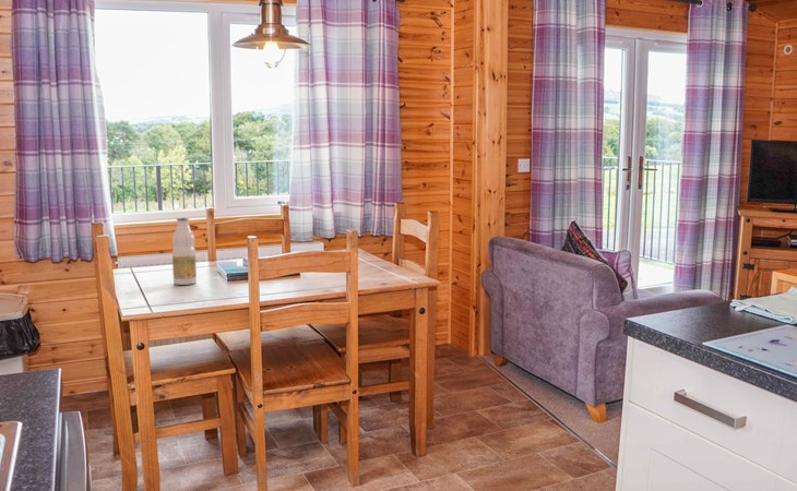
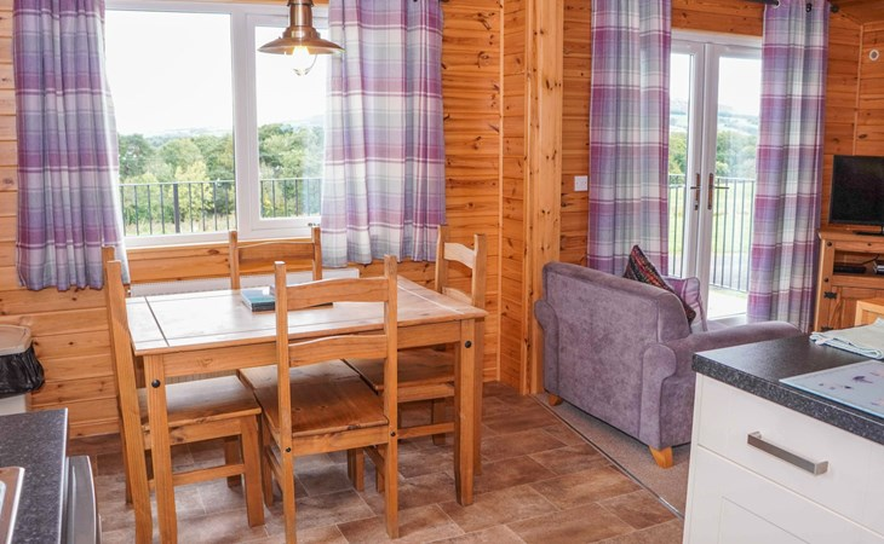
- bottle (183, 250)
